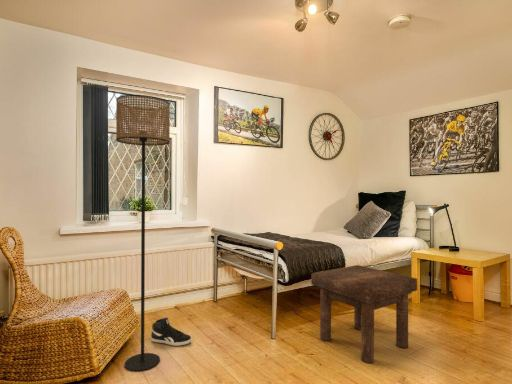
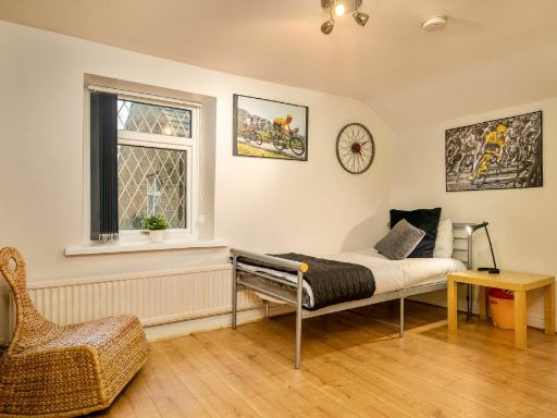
- floor lamp (143, 232)
- stool (362, 308)
- sneaker (170, 330)
